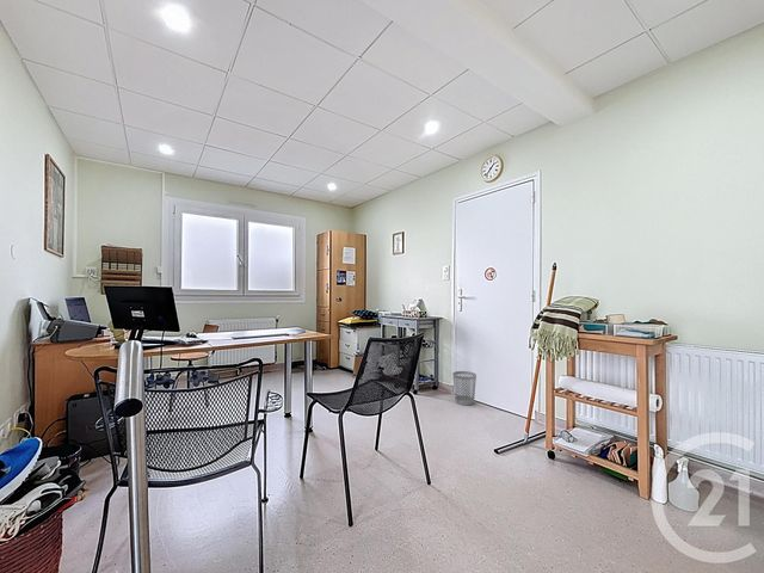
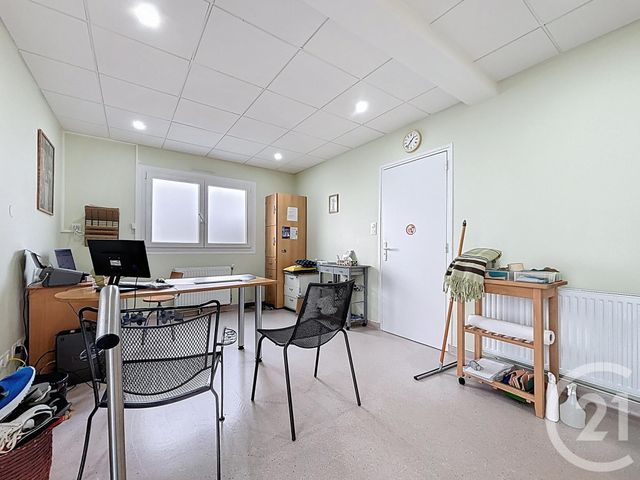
- wastebasket (464, 388)
